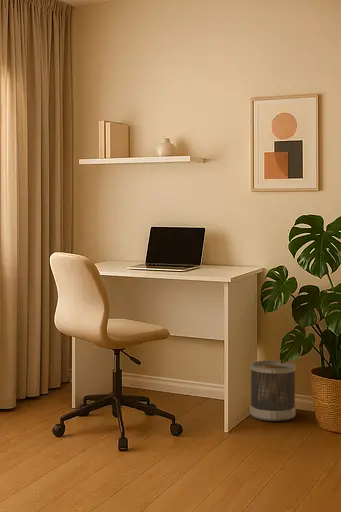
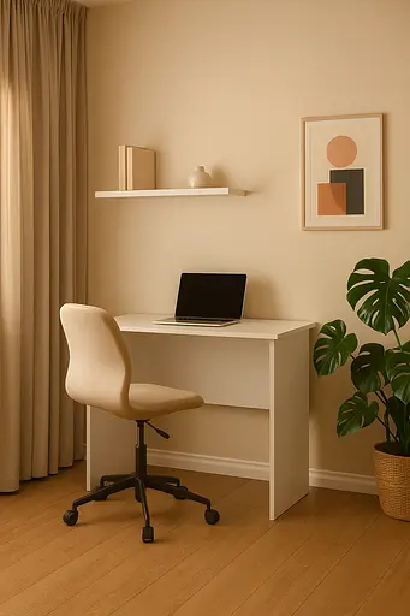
- wastebasket (272, 389)
